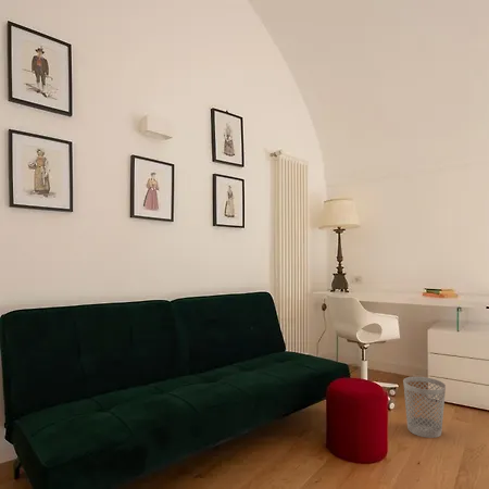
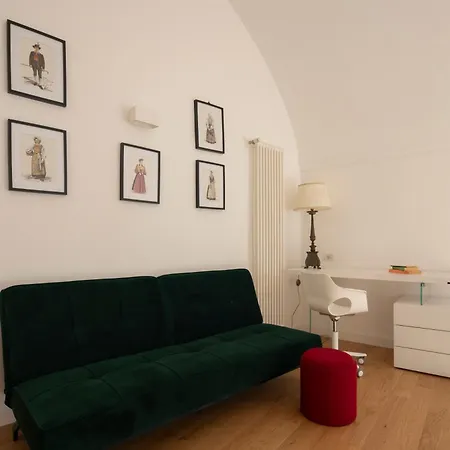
- wastebasket (424, 406)
